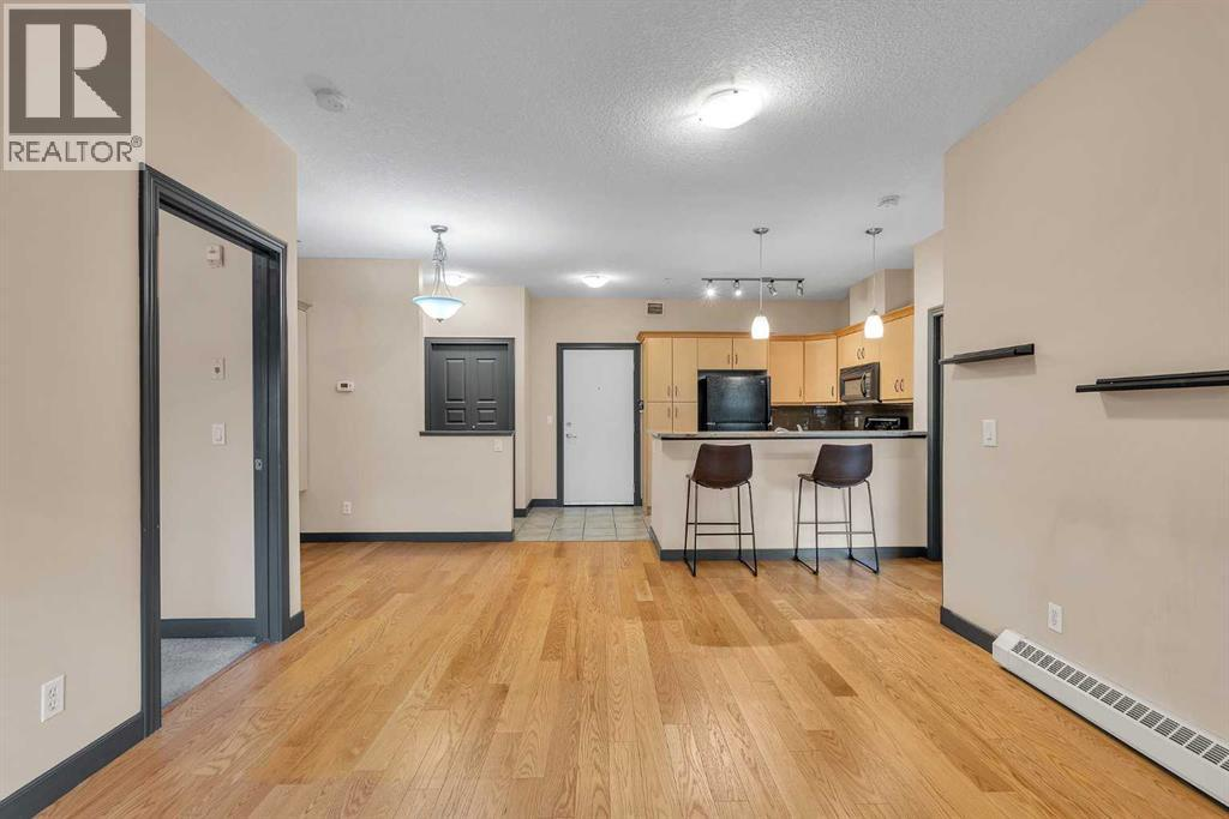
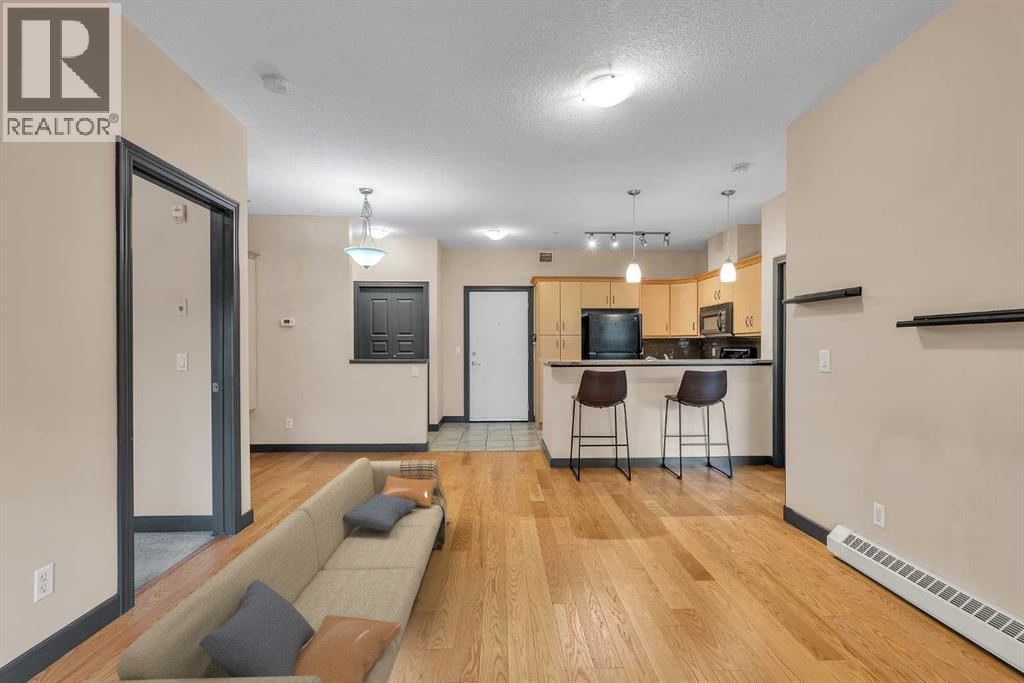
+ sofa (358, 555)
